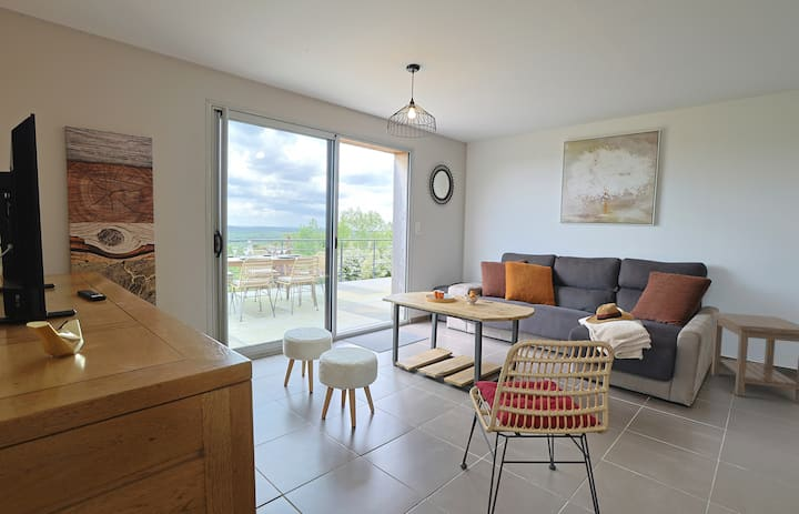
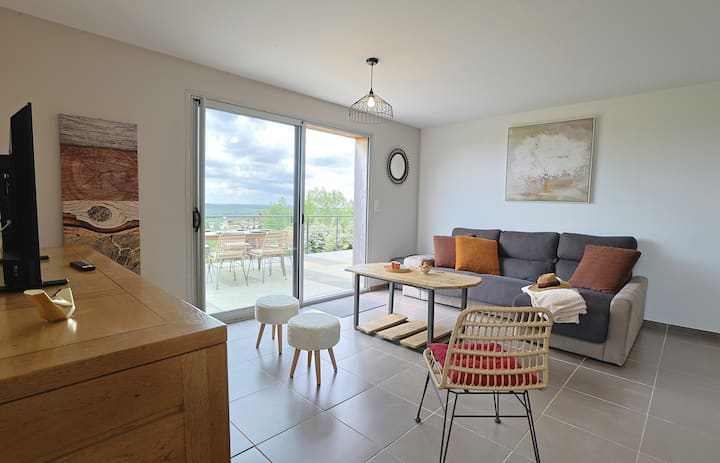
- side table (765, 354)
